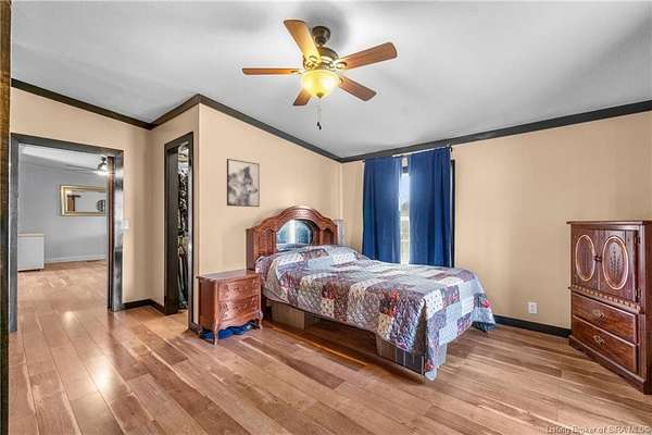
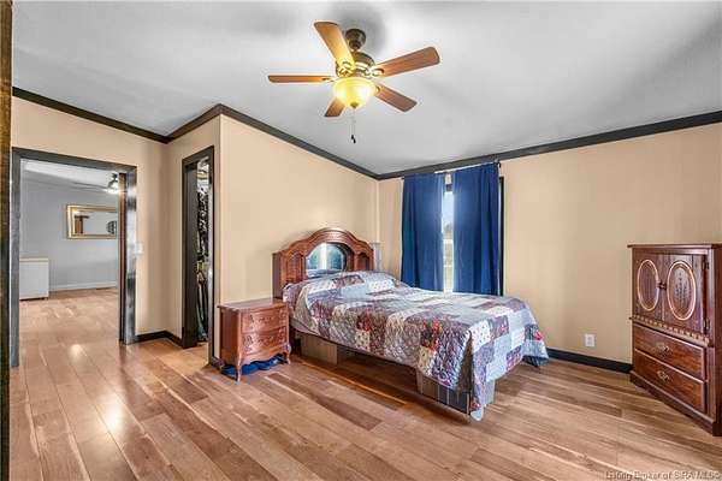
- wall art (243, 184)
